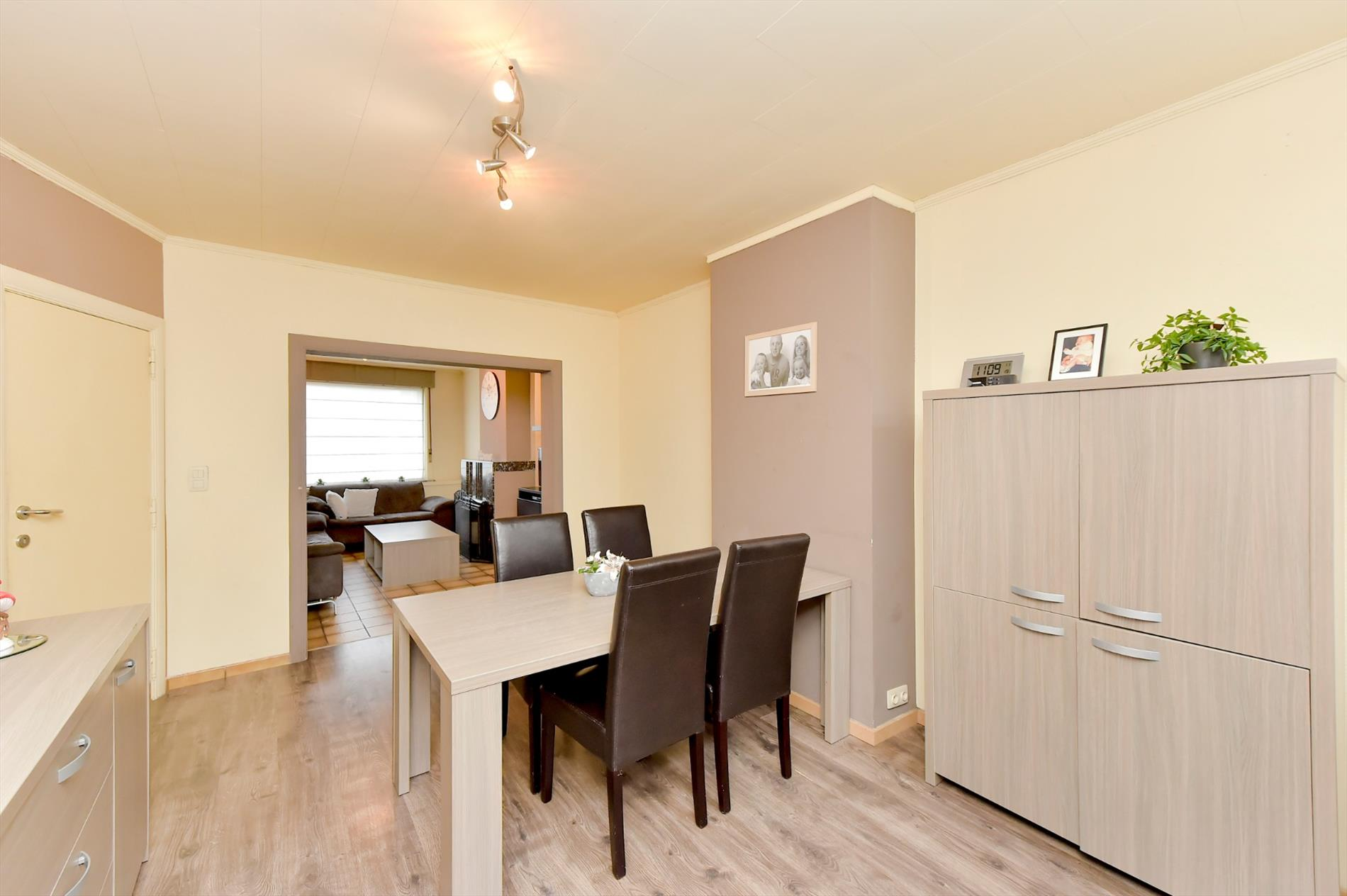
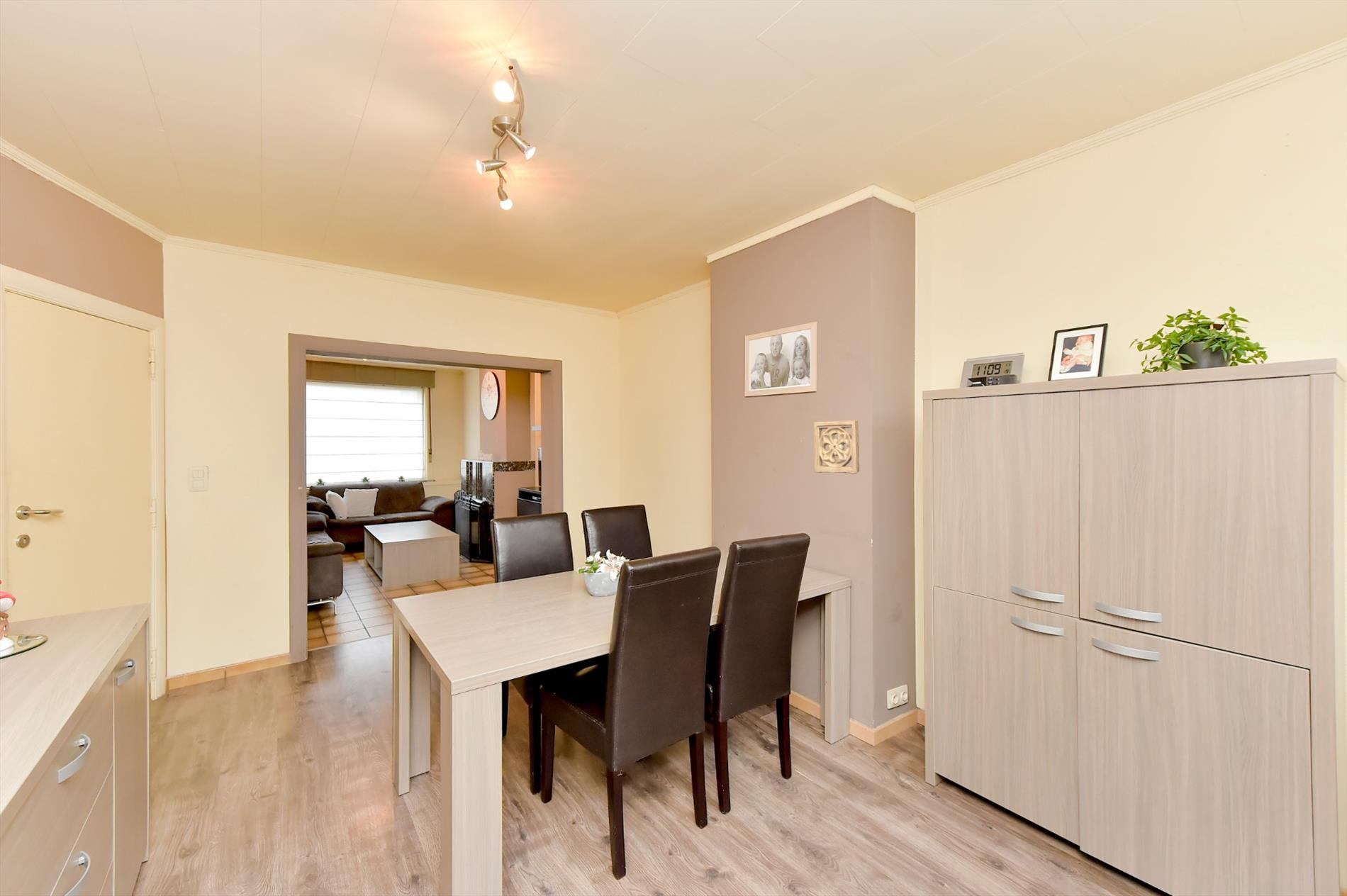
+ wall ornament (836, 447)
